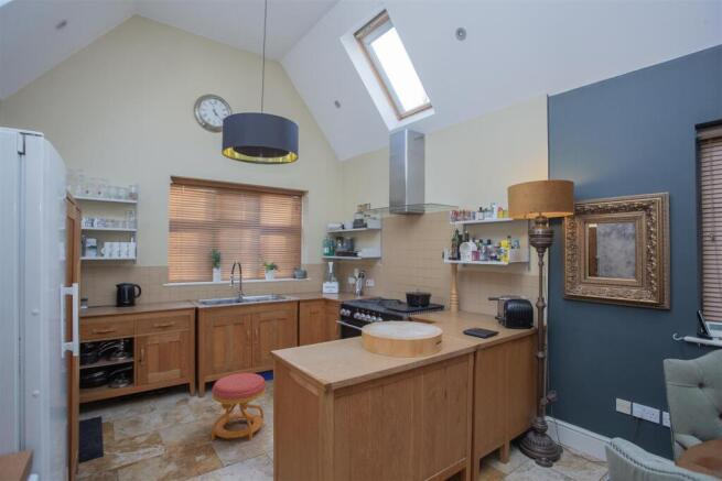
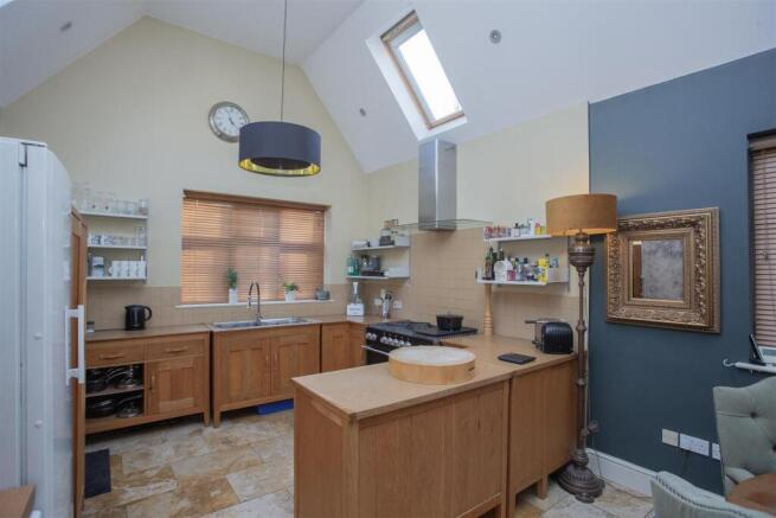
- stool (239, 404)
